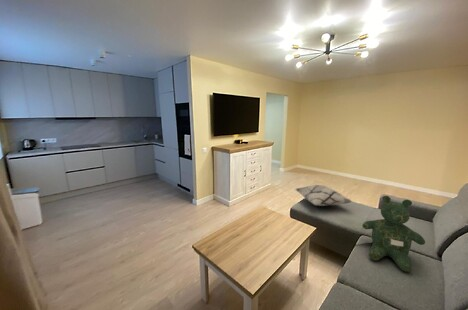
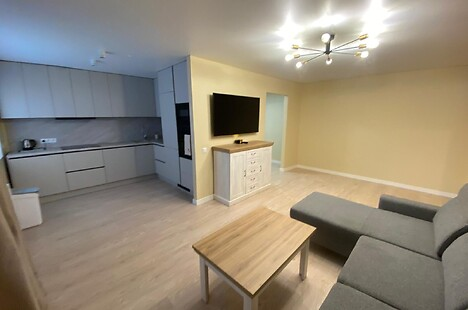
- decorative pillow (321, 194)
- teddy bear (392, 229)
